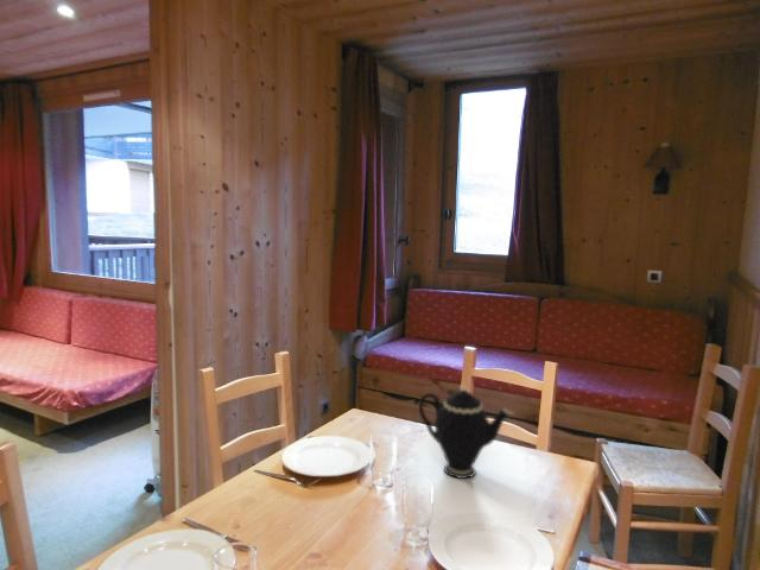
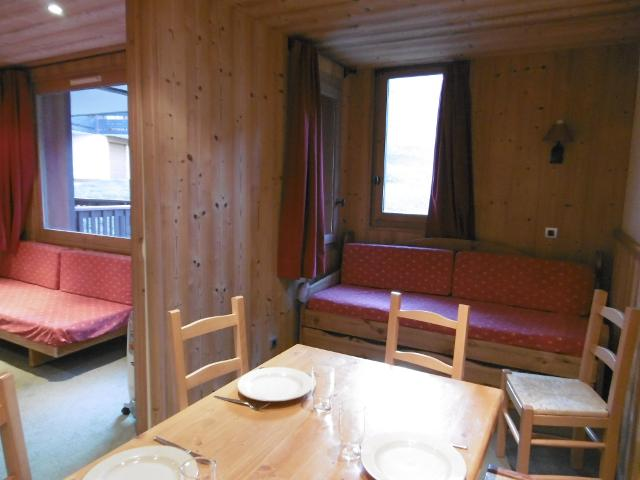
- teapot (463, 428)
